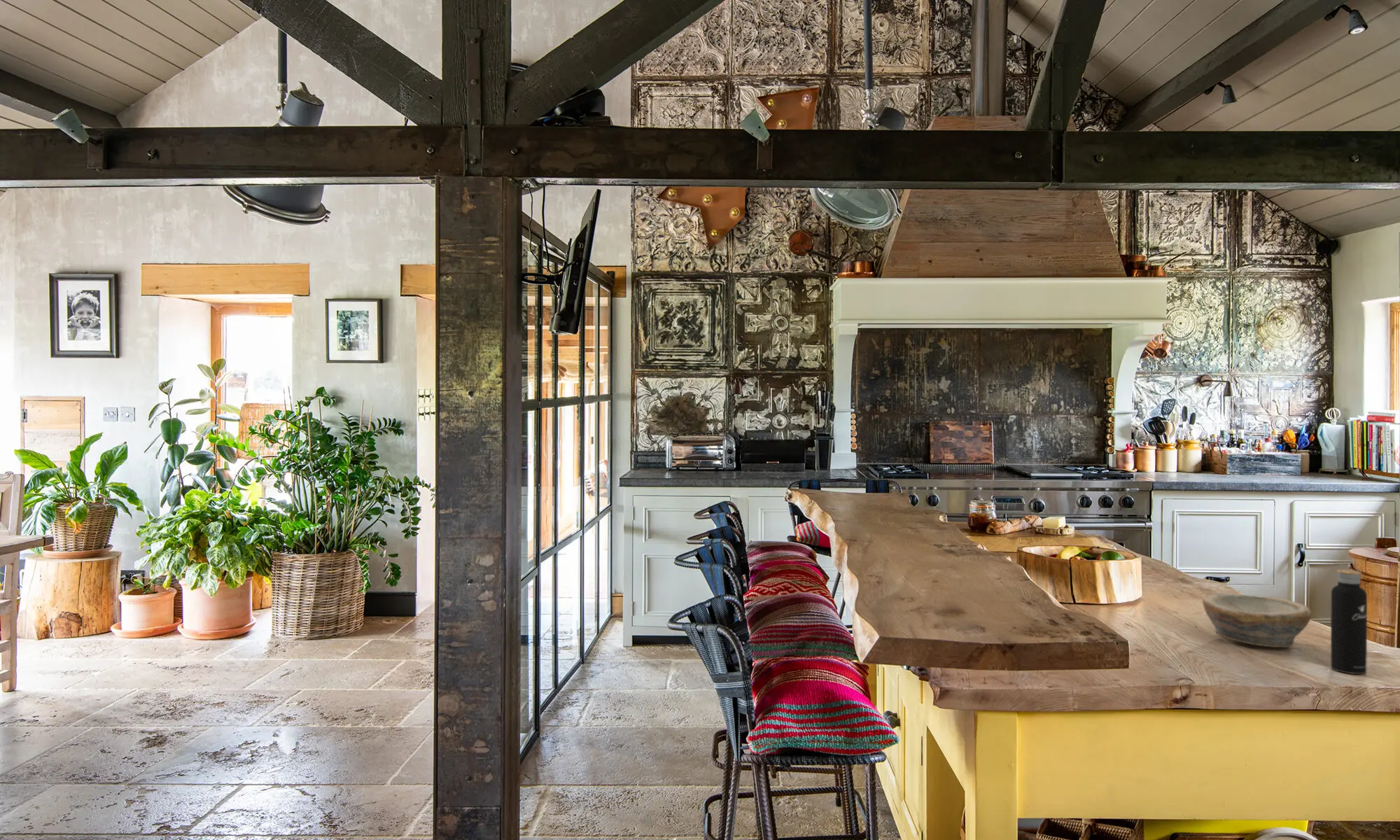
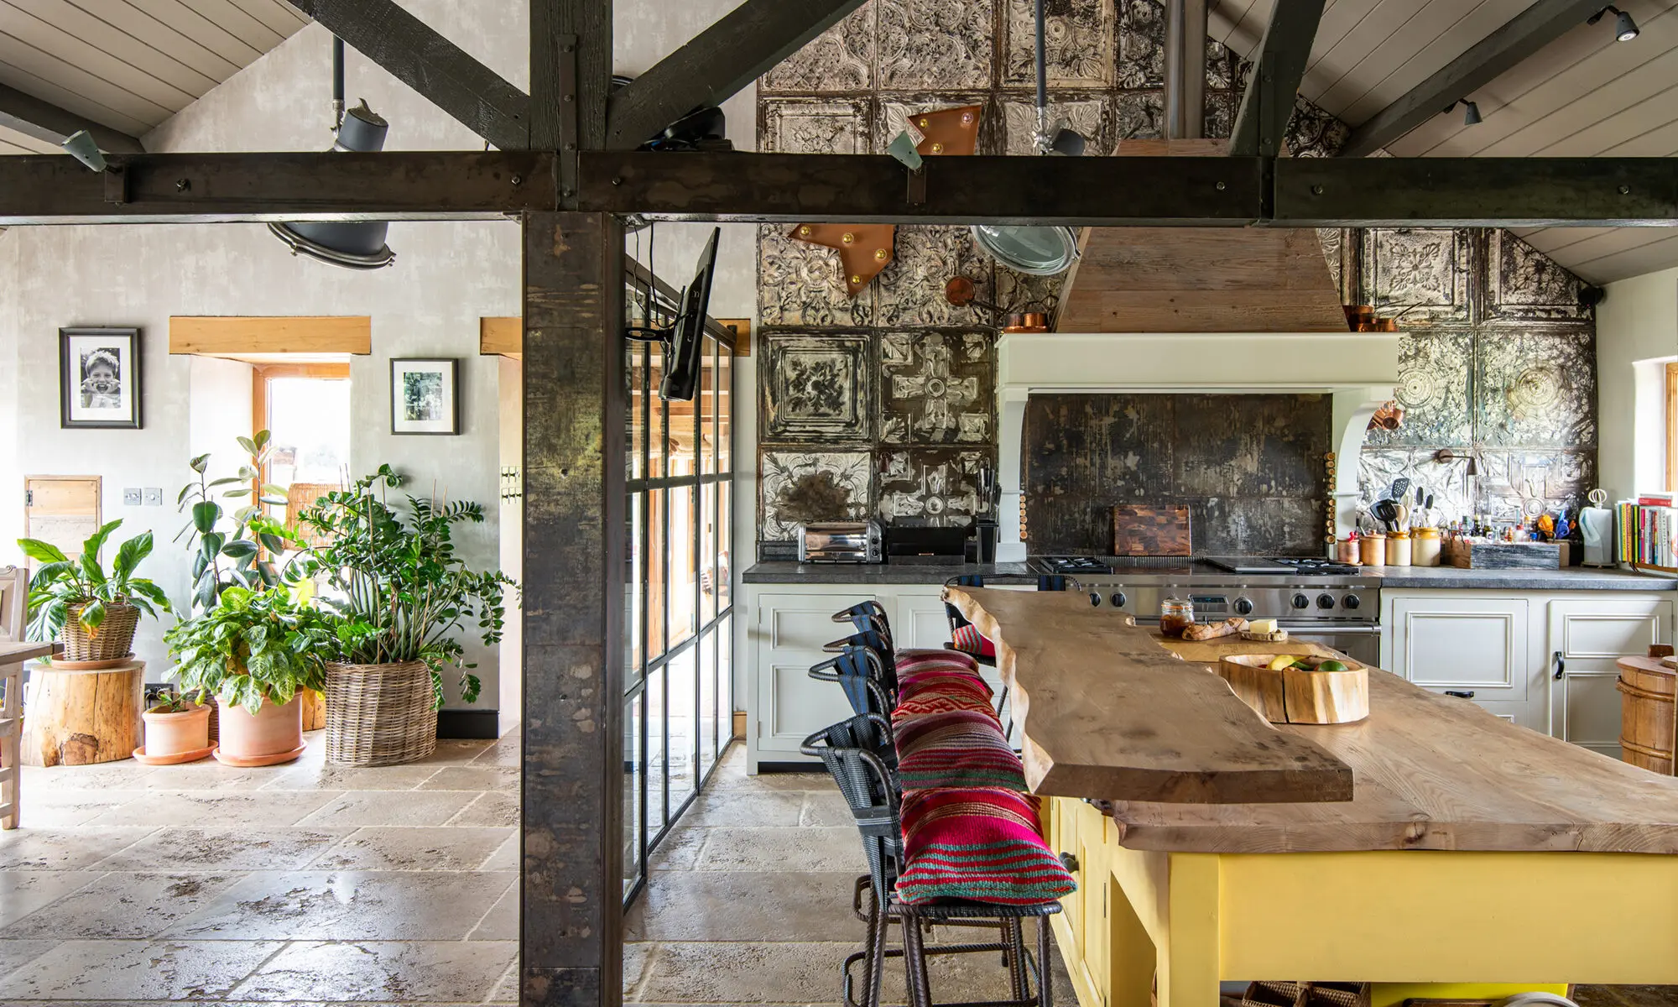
- bowl (1255, 622)
- water bottle (1348, 615)
